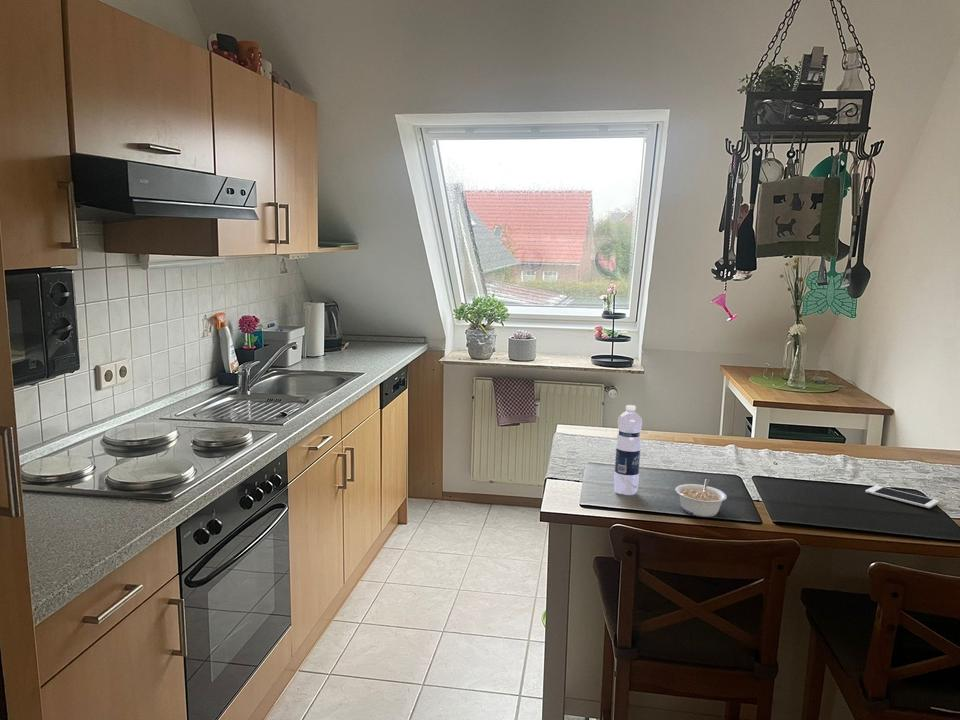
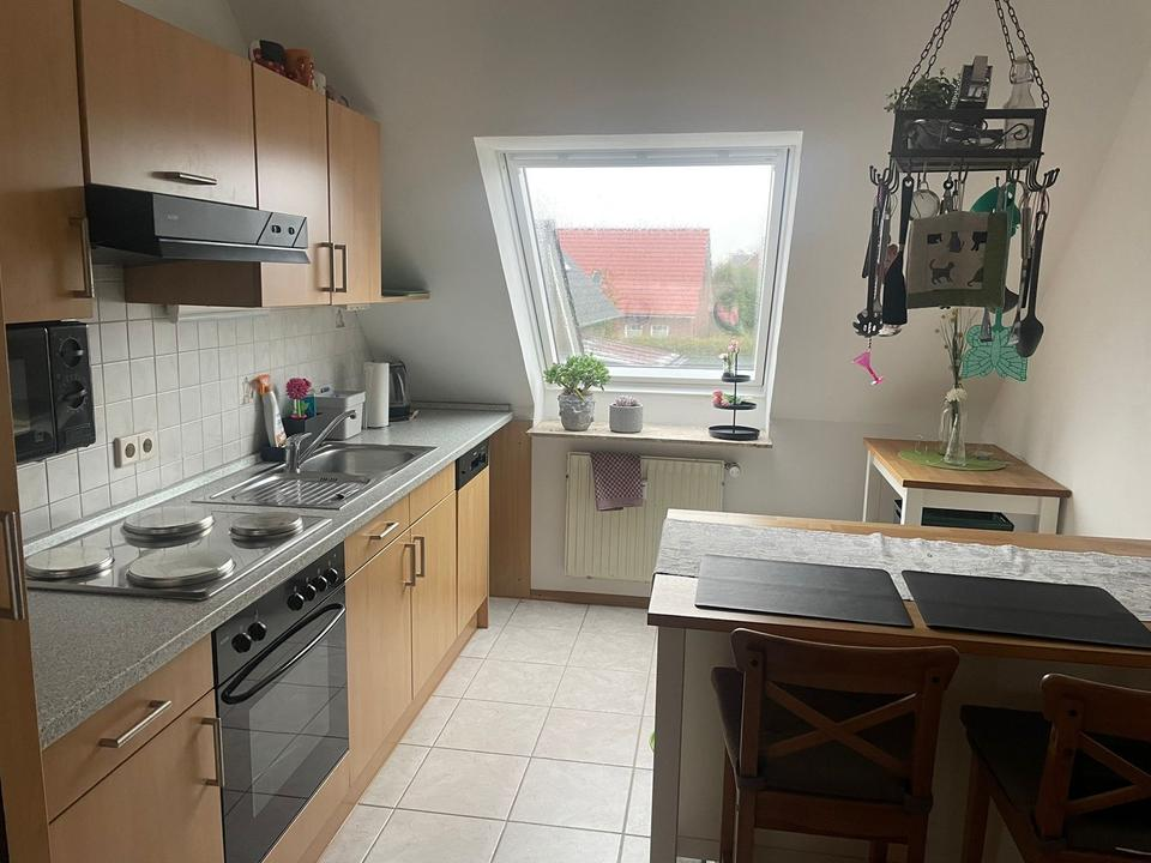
- cell phone (901, 496)
- water bottle (628, 449)
- legume (699, 498)
